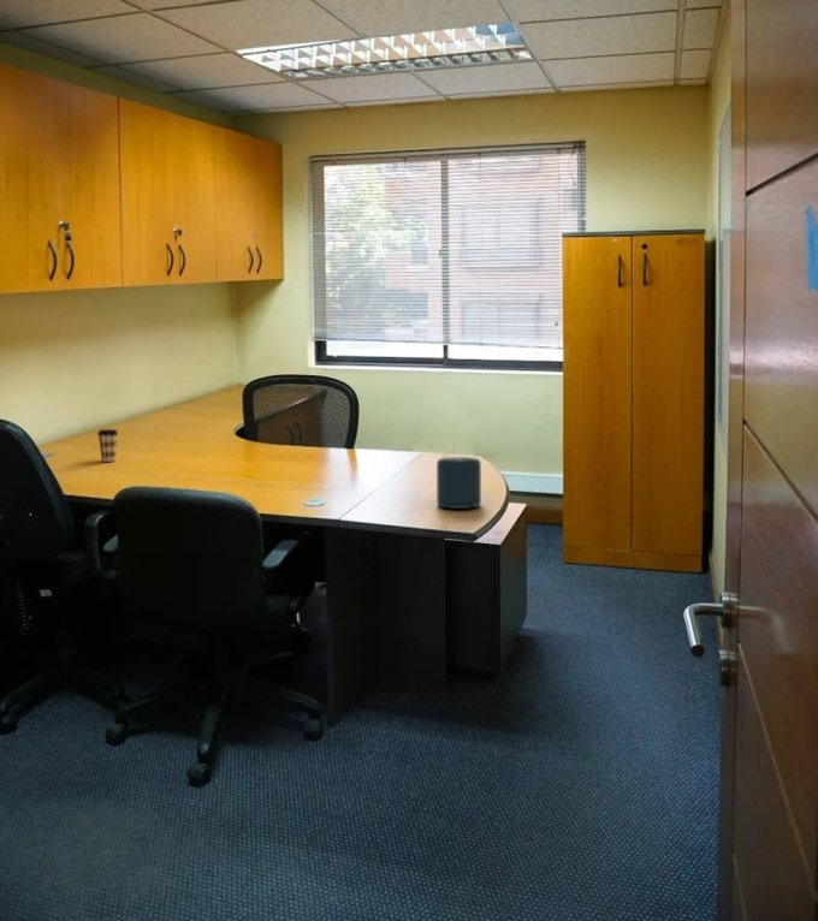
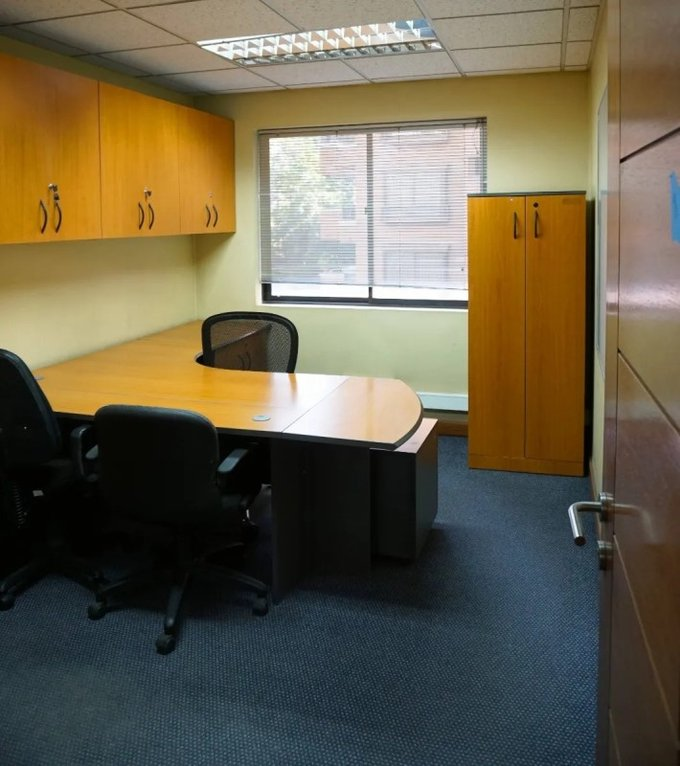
- speaker (458, 481)
- coffee cup (108, 445)
